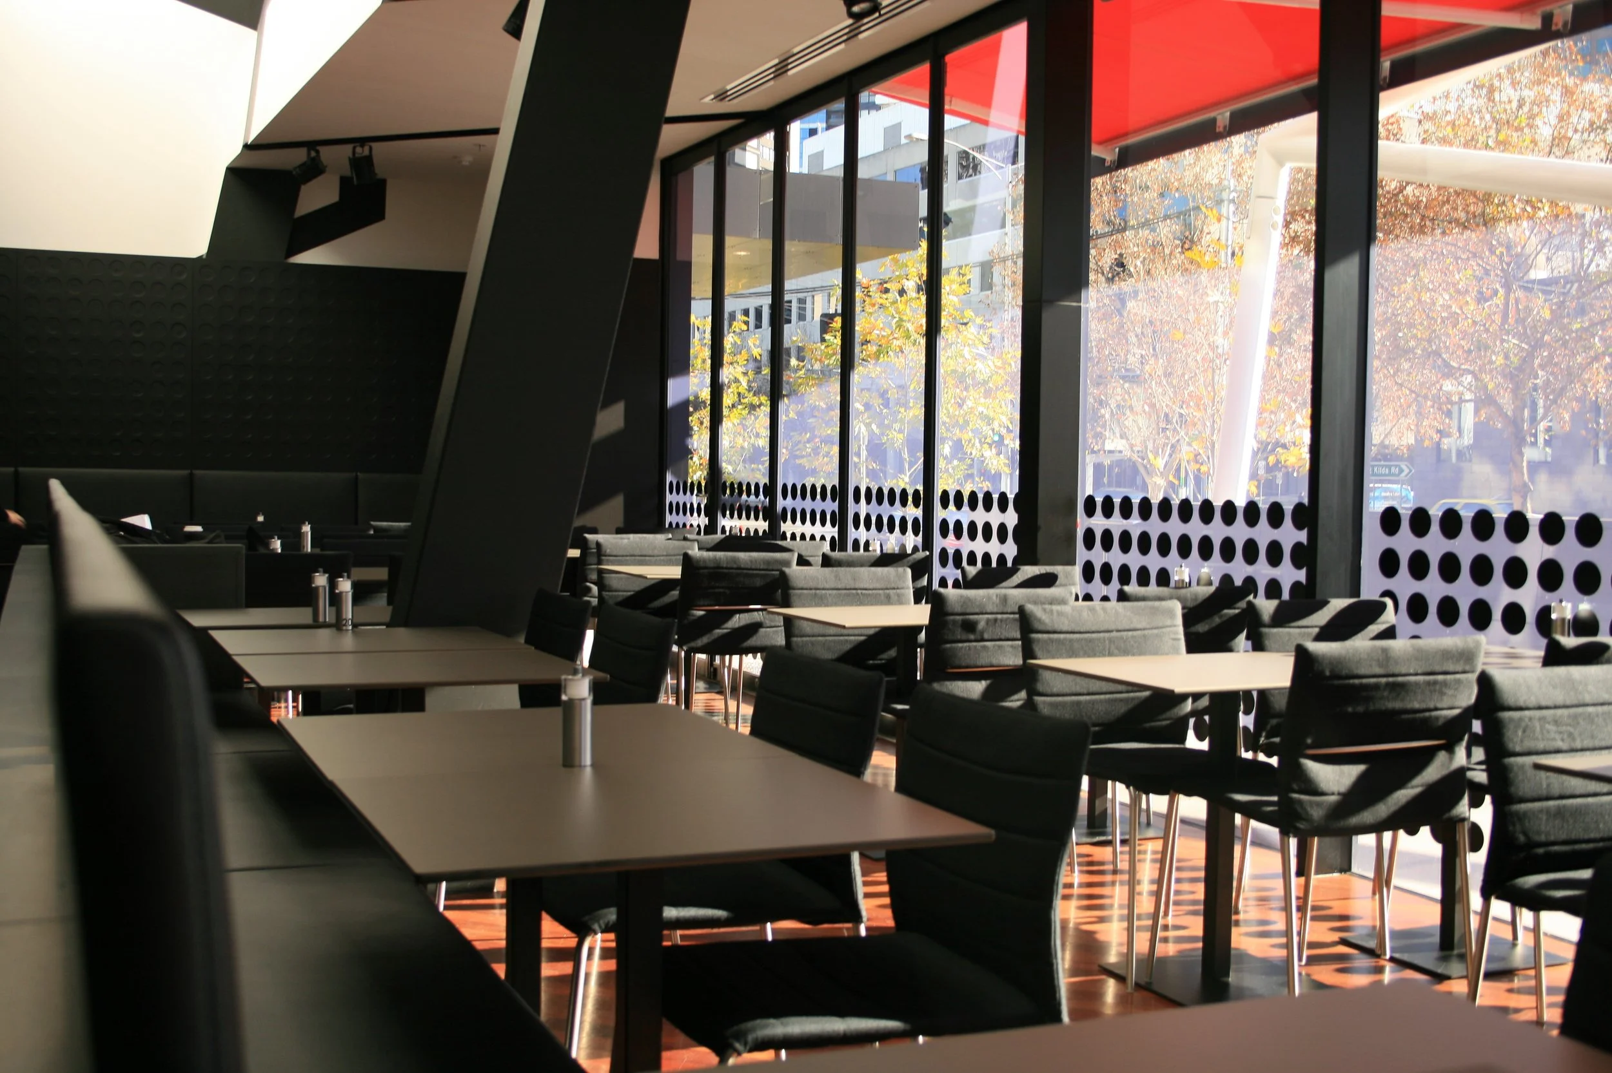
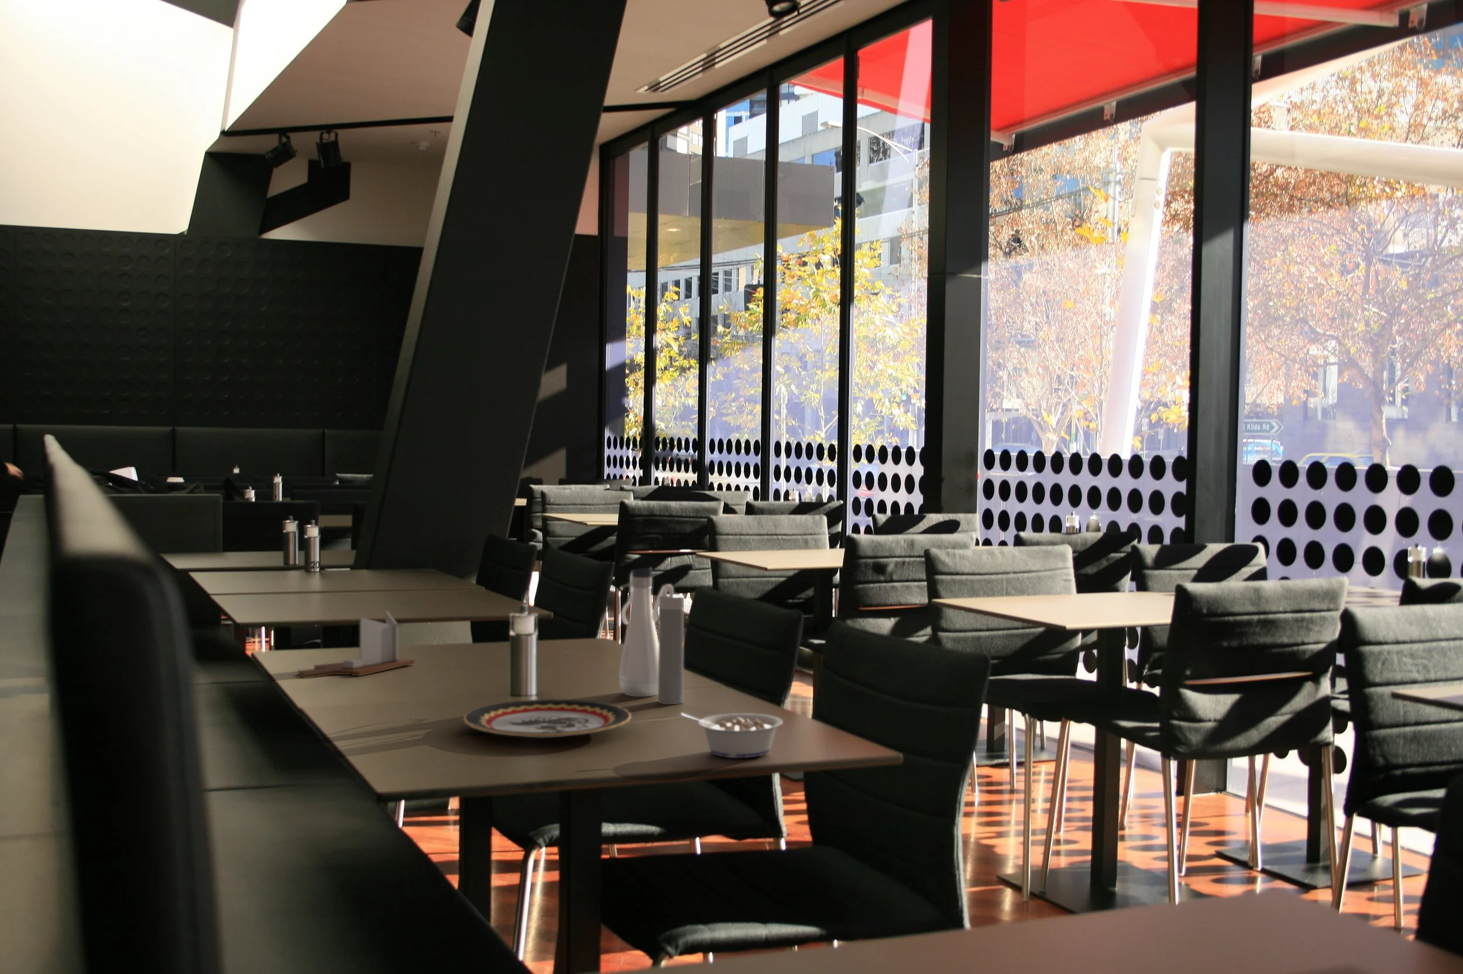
+ plate (548, 722)
+ water bottle (649, 632)
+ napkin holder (360, 640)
+ legume (736, 734)
